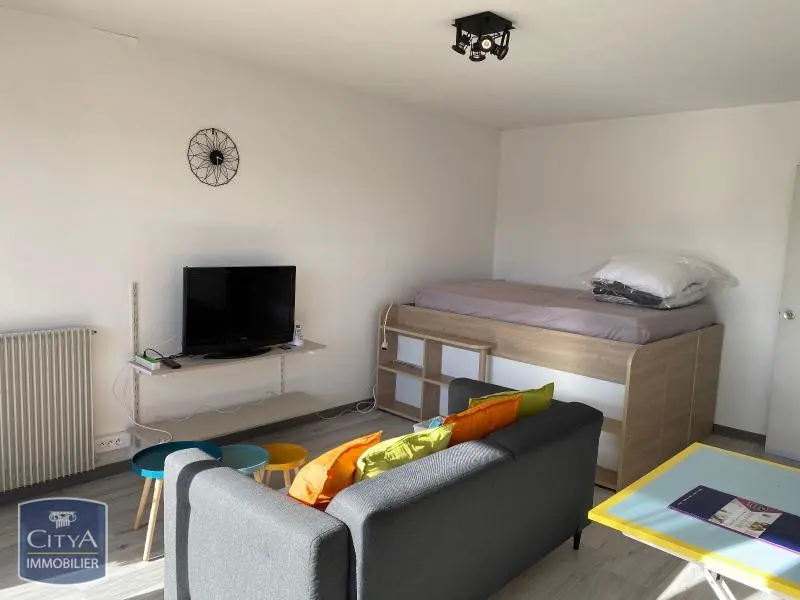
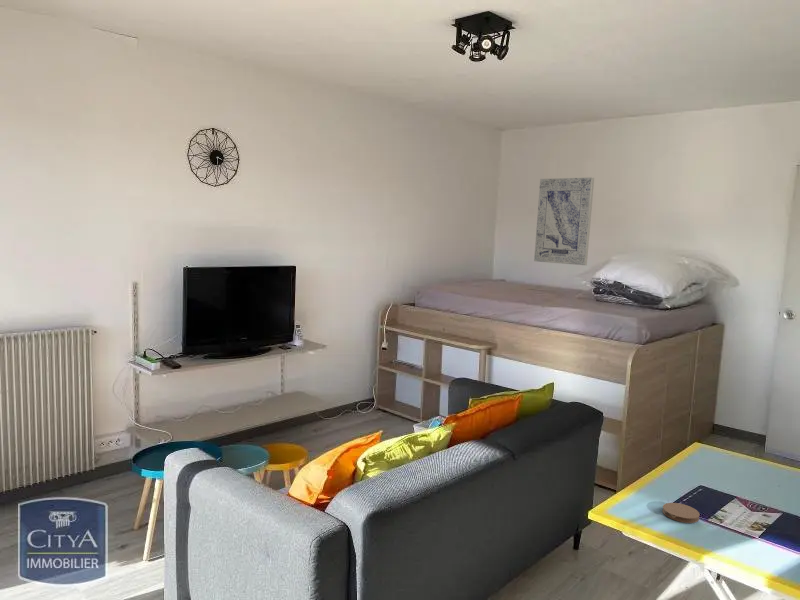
+ wall art (563, 221)
+ coaster (680, 512)
